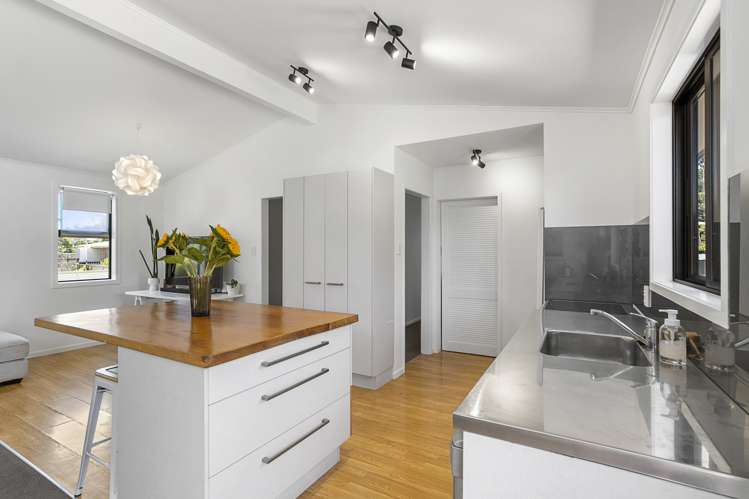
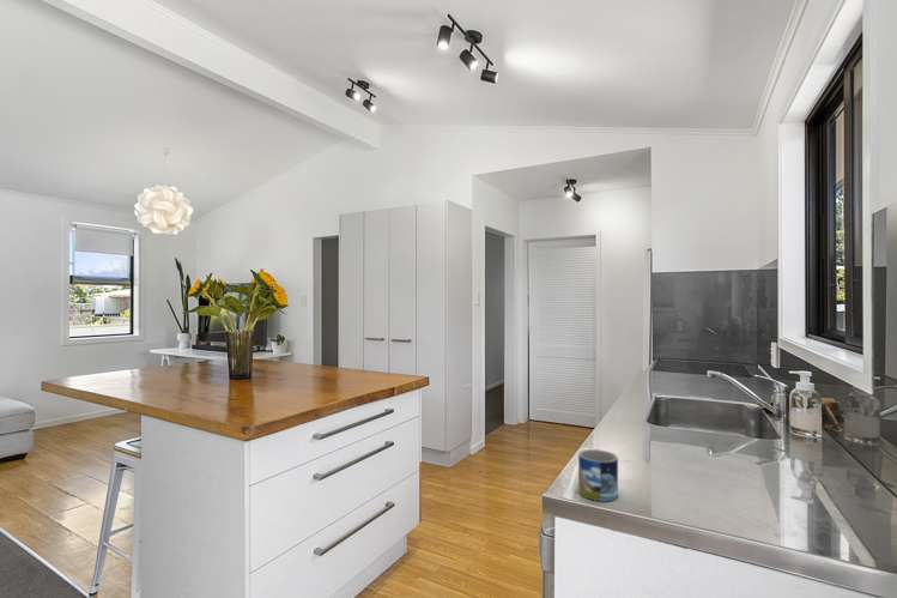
+ mug (598, 471)
